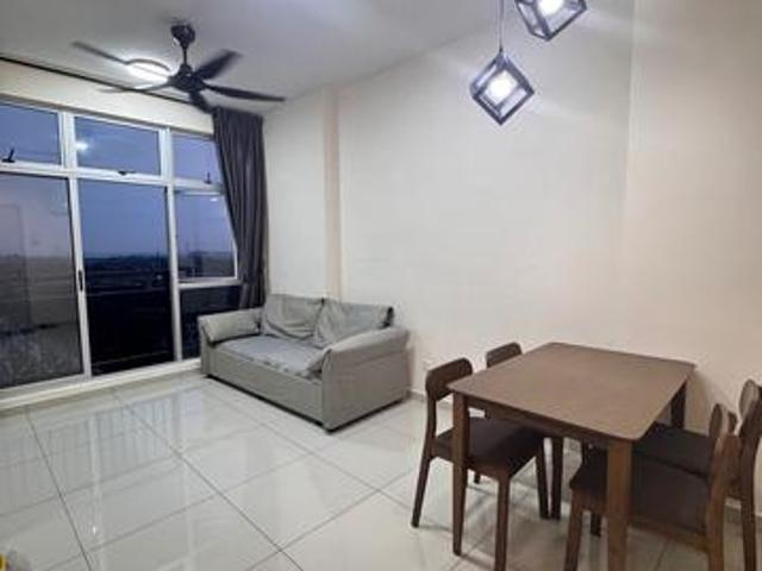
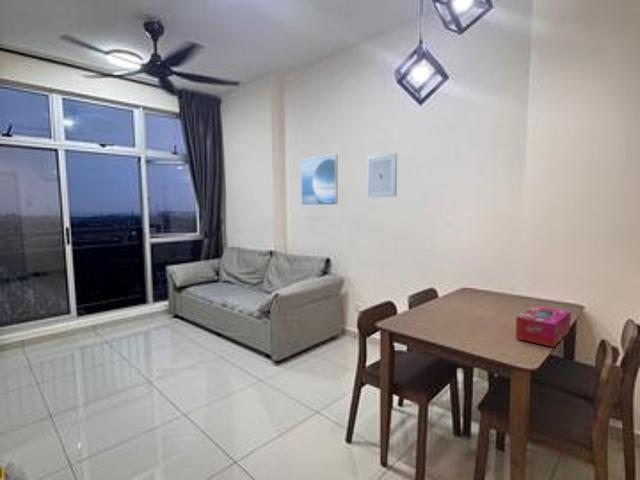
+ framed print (318, 181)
+ wall art (381, 176)
+ tissue box (544, 324)
